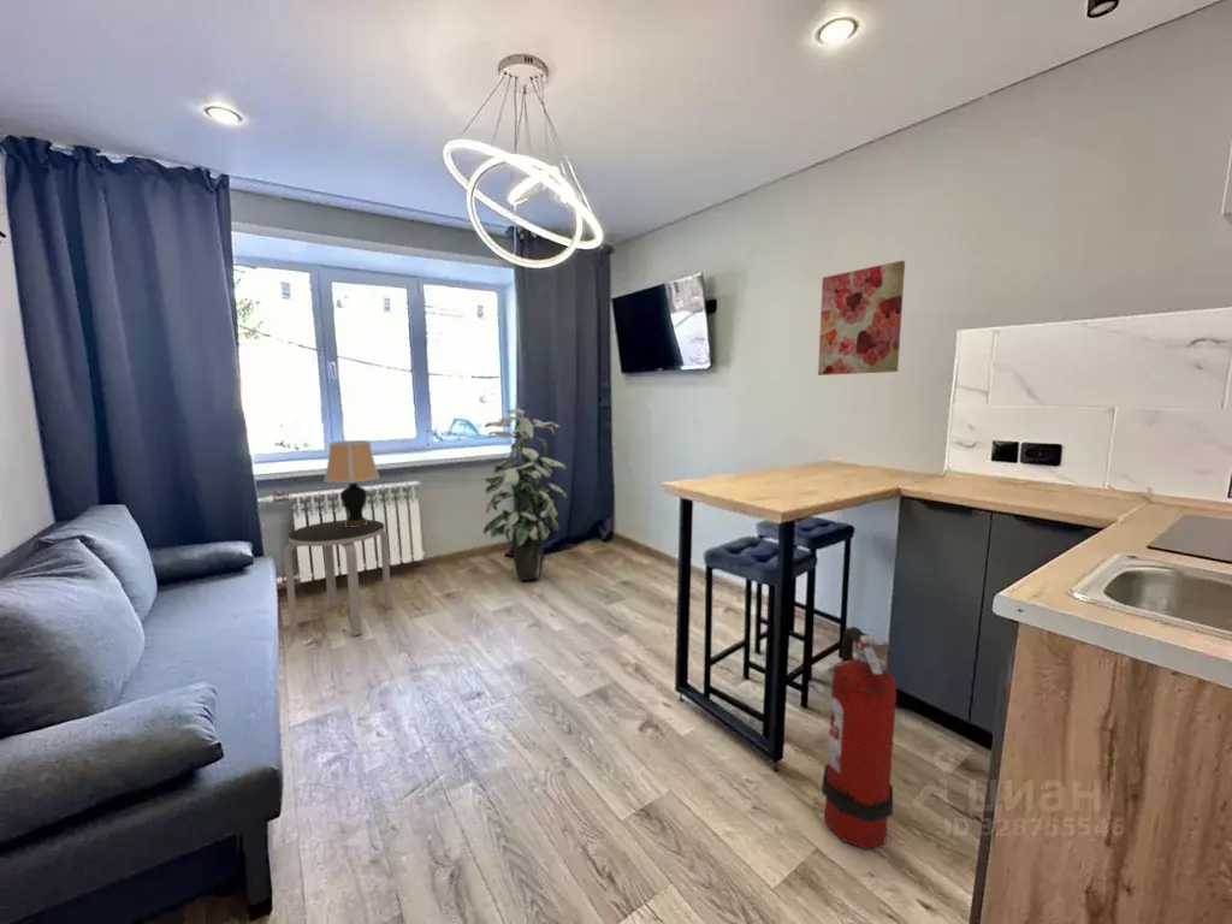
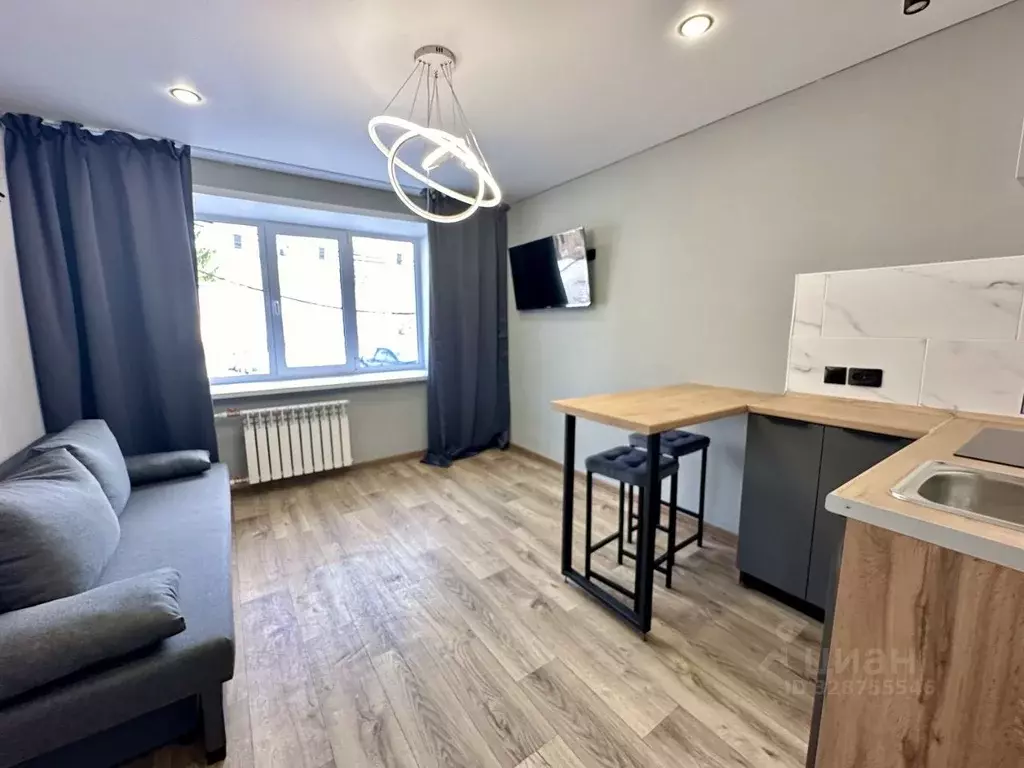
- wall art (858, 321)
- fire extinguisher (857, 721)
- table lamp (353, 484)
- indoor plant (522, 493)
- side table (334, 575)
